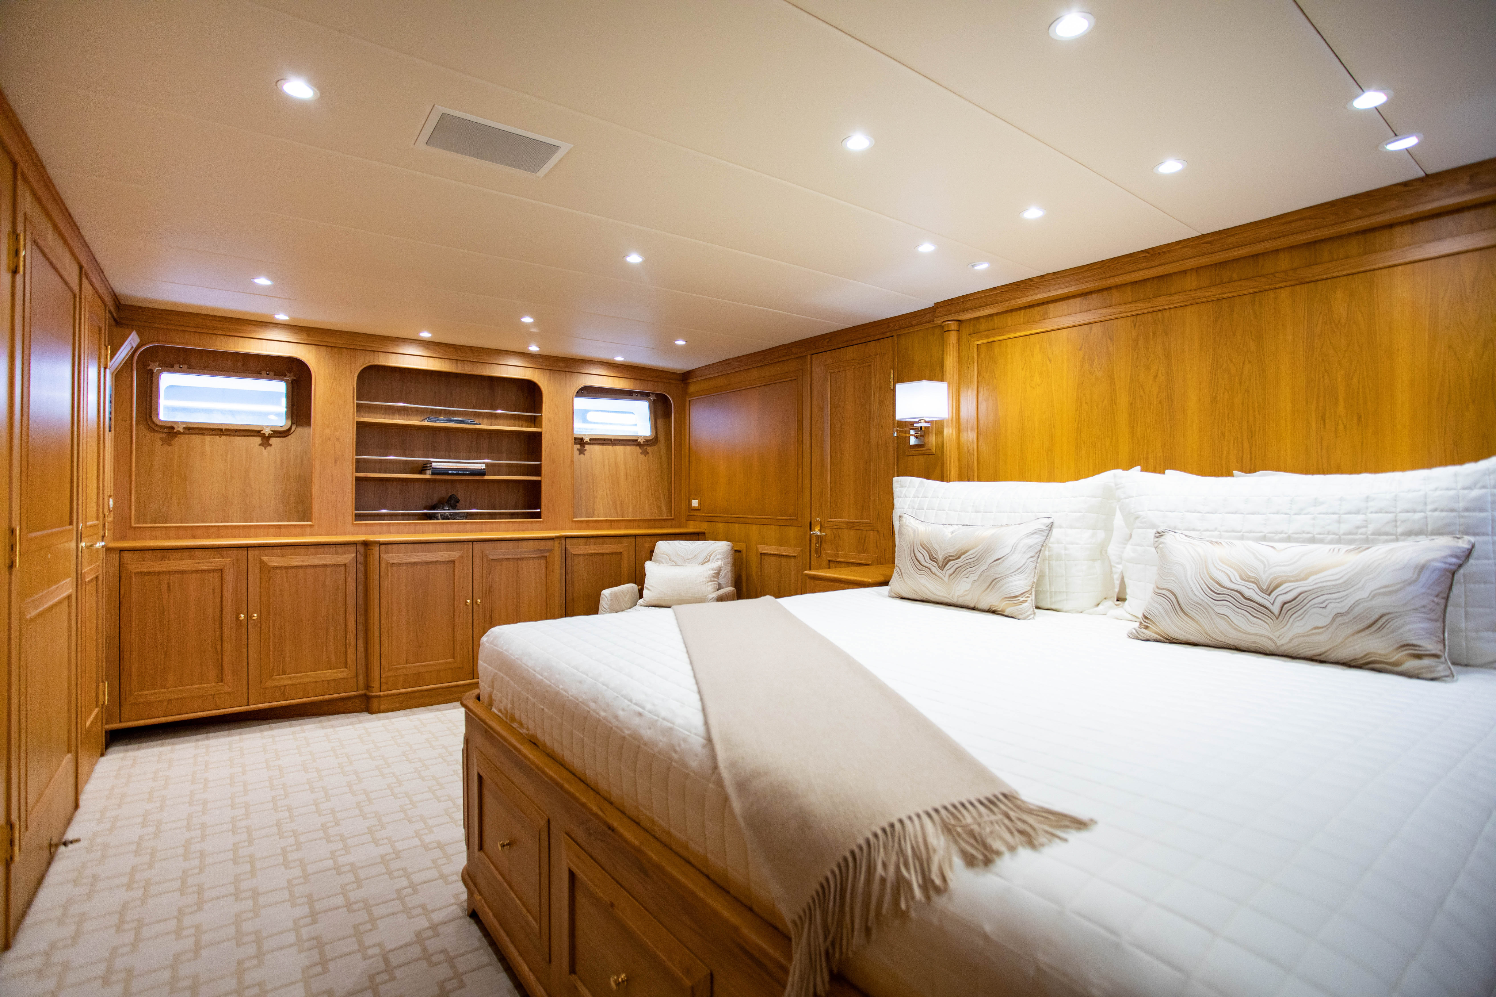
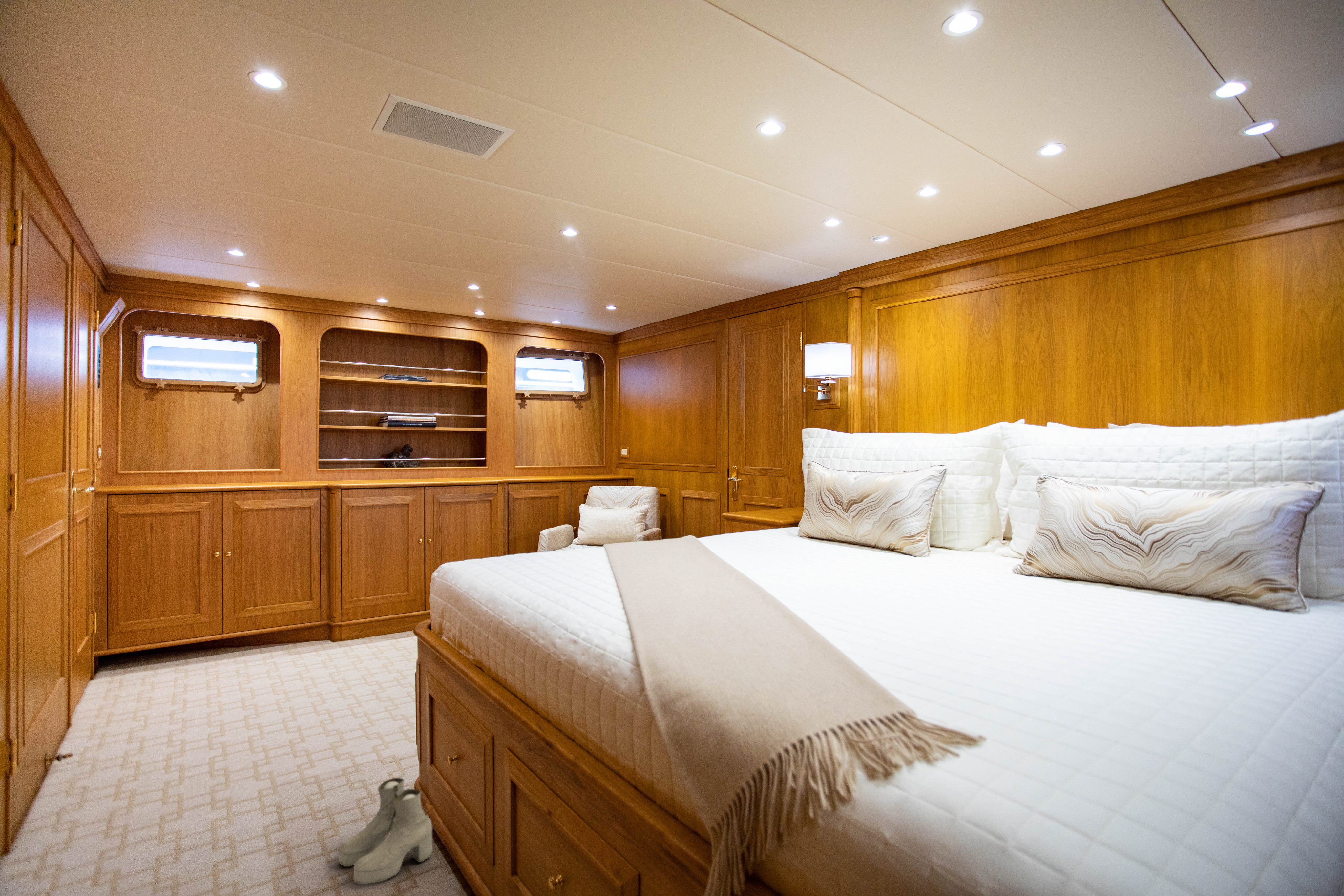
+ boots (387, 825)
